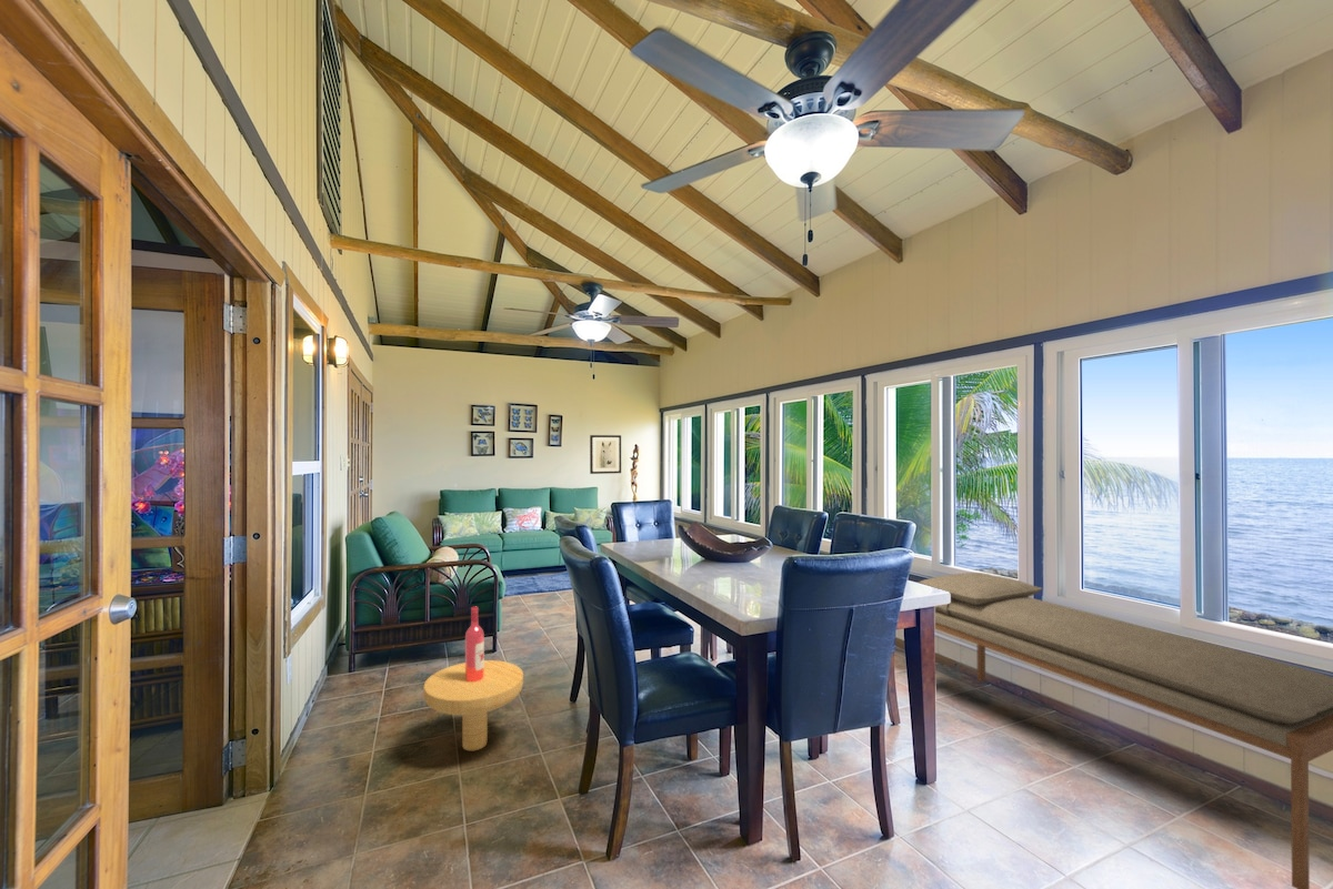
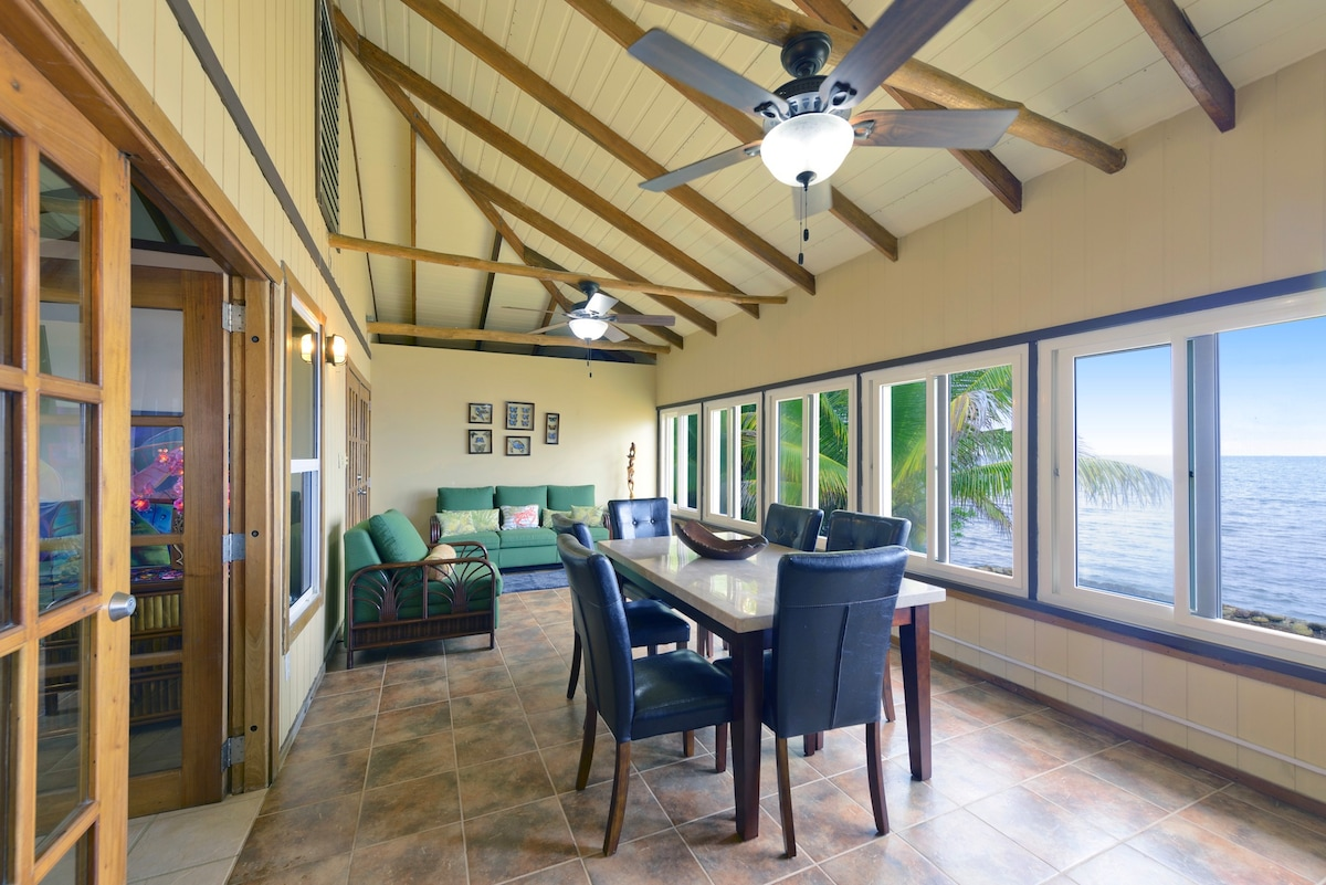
- wall art (605, 454)
- side table (474, 676)
- bench (1089, 677)
